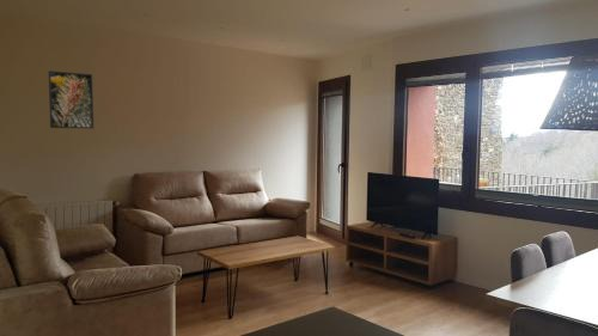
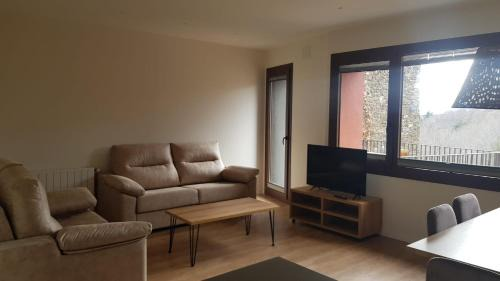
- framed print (72, 100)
